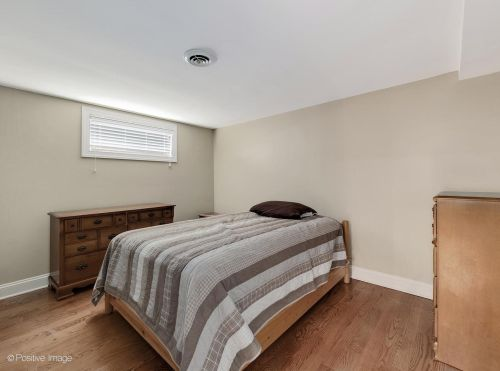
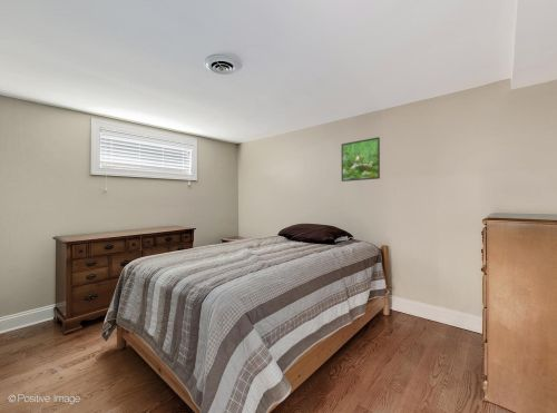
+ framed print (359, 160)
